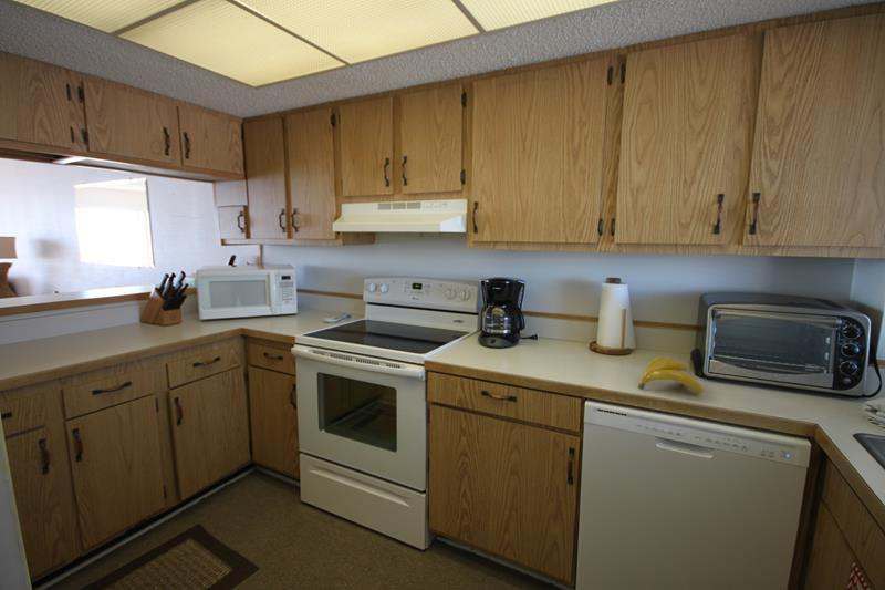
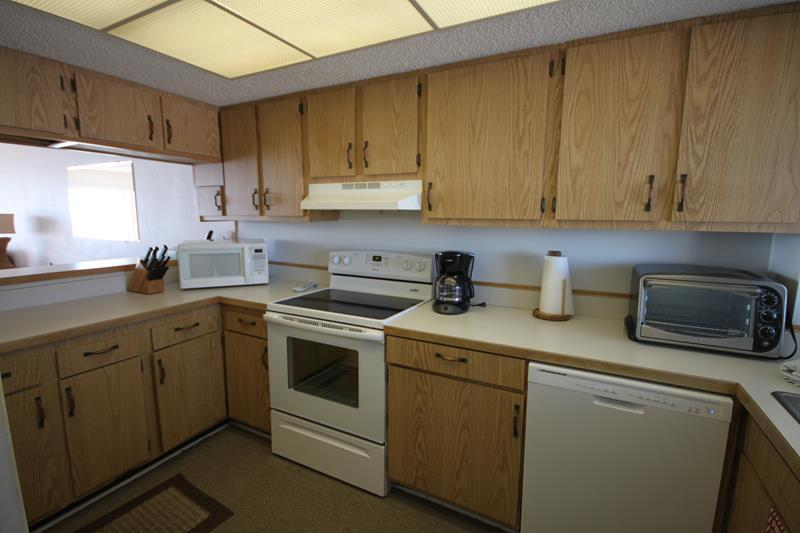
- banana (665, 373)
